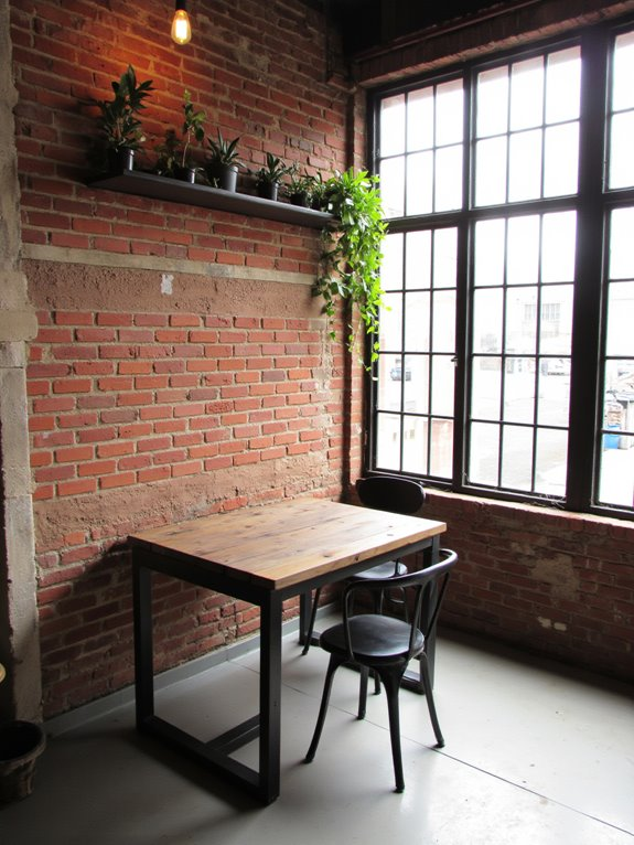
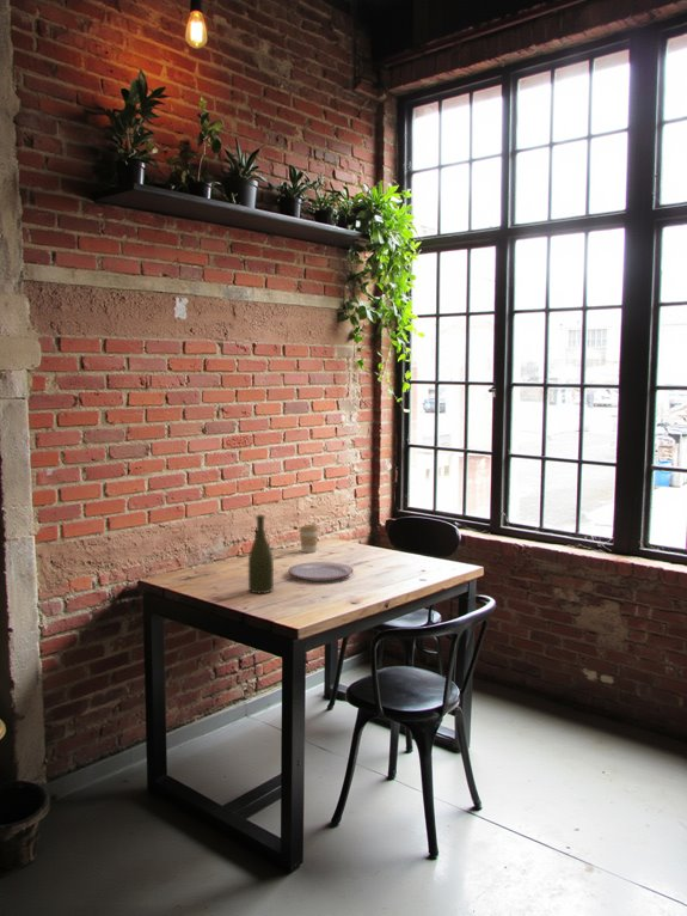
+ plate (320, 572)
+ coffee cup (308, 537)
+ bottle (260, 552)
